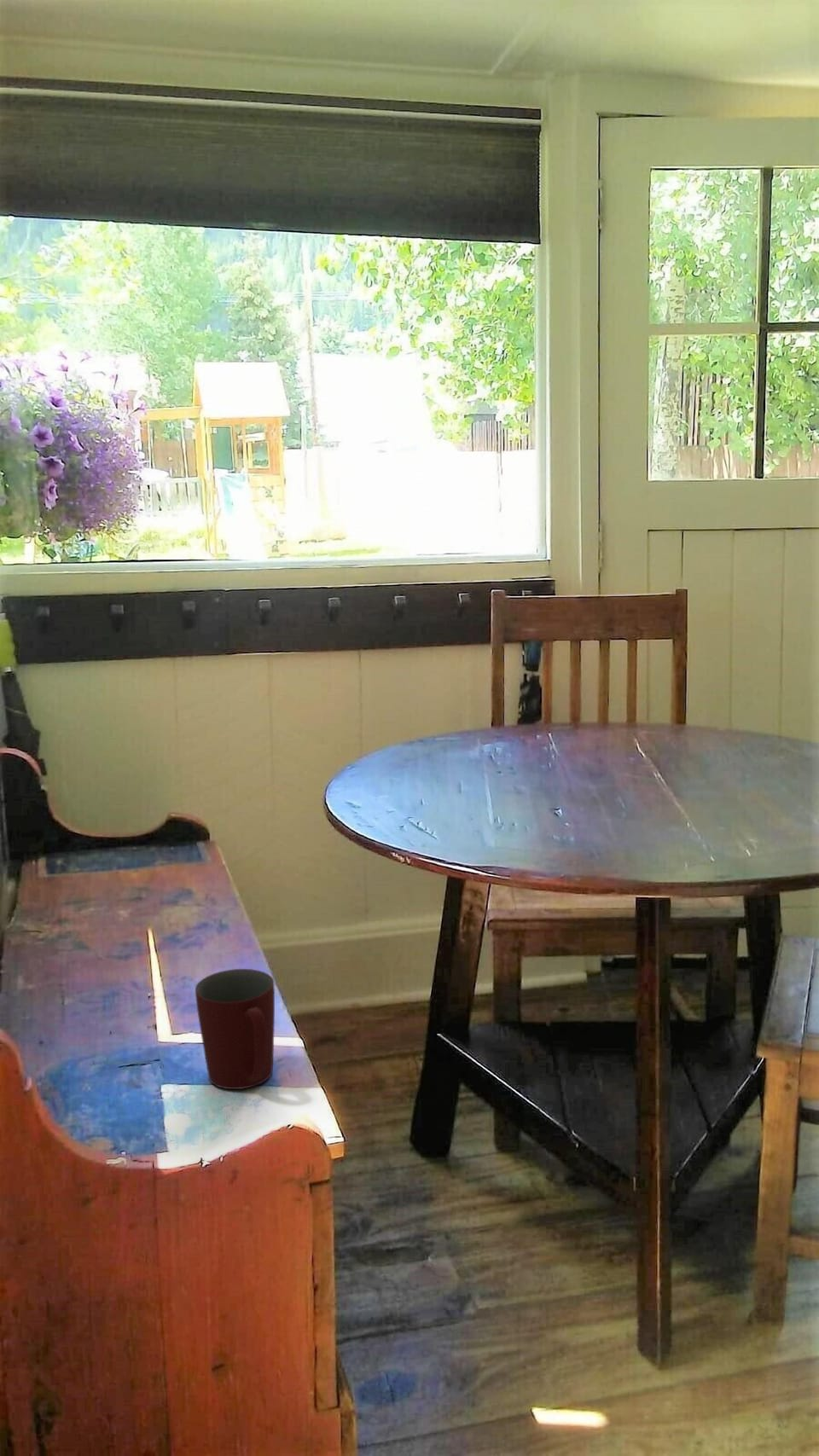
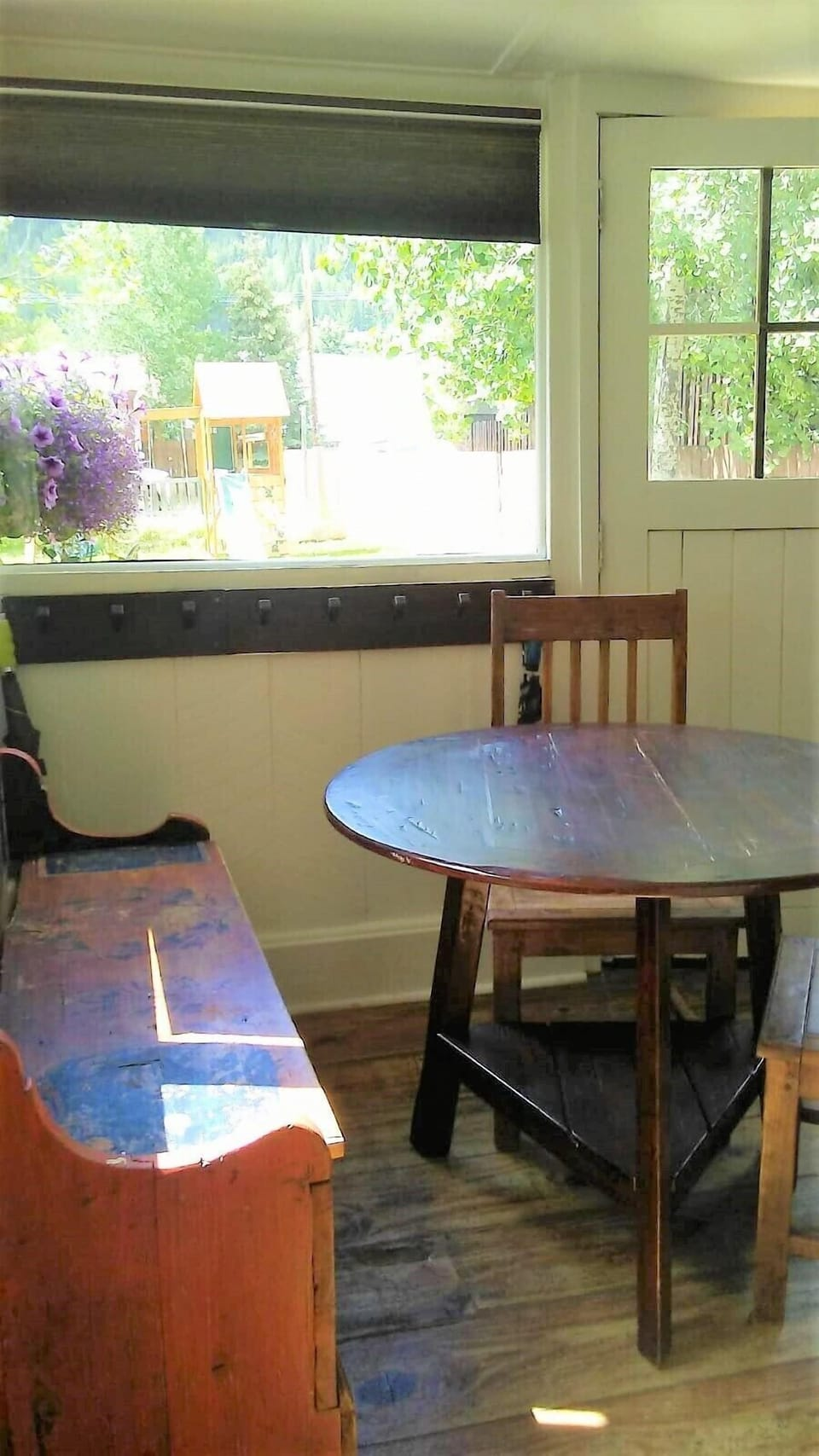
- mug (242, 1035)
